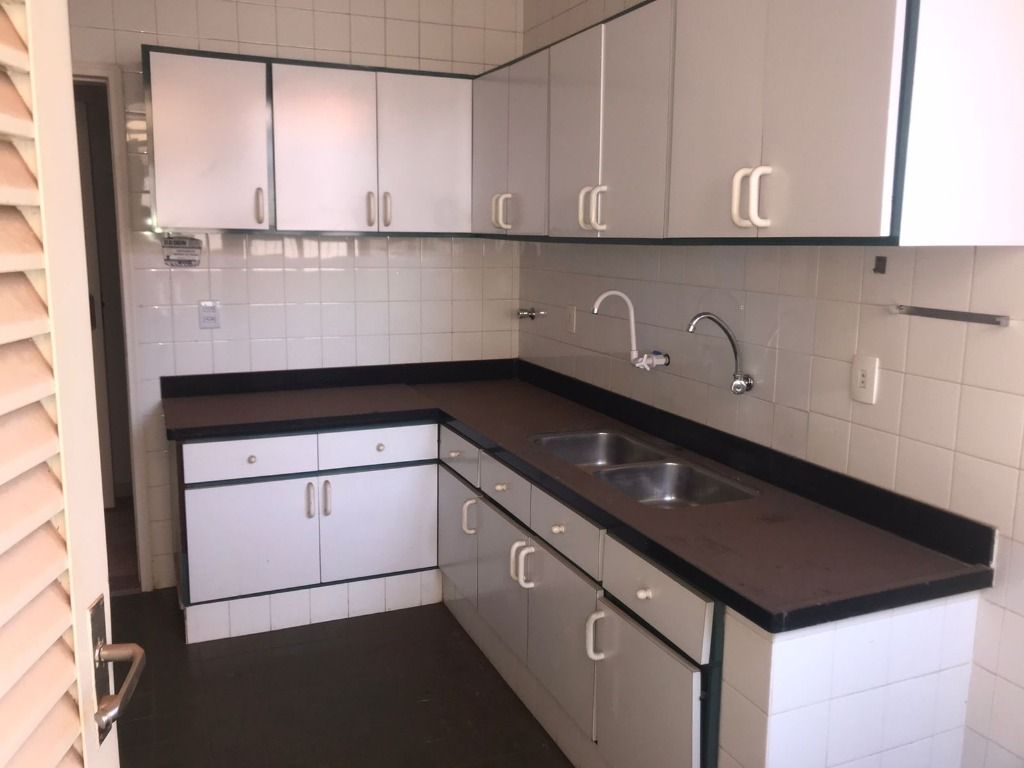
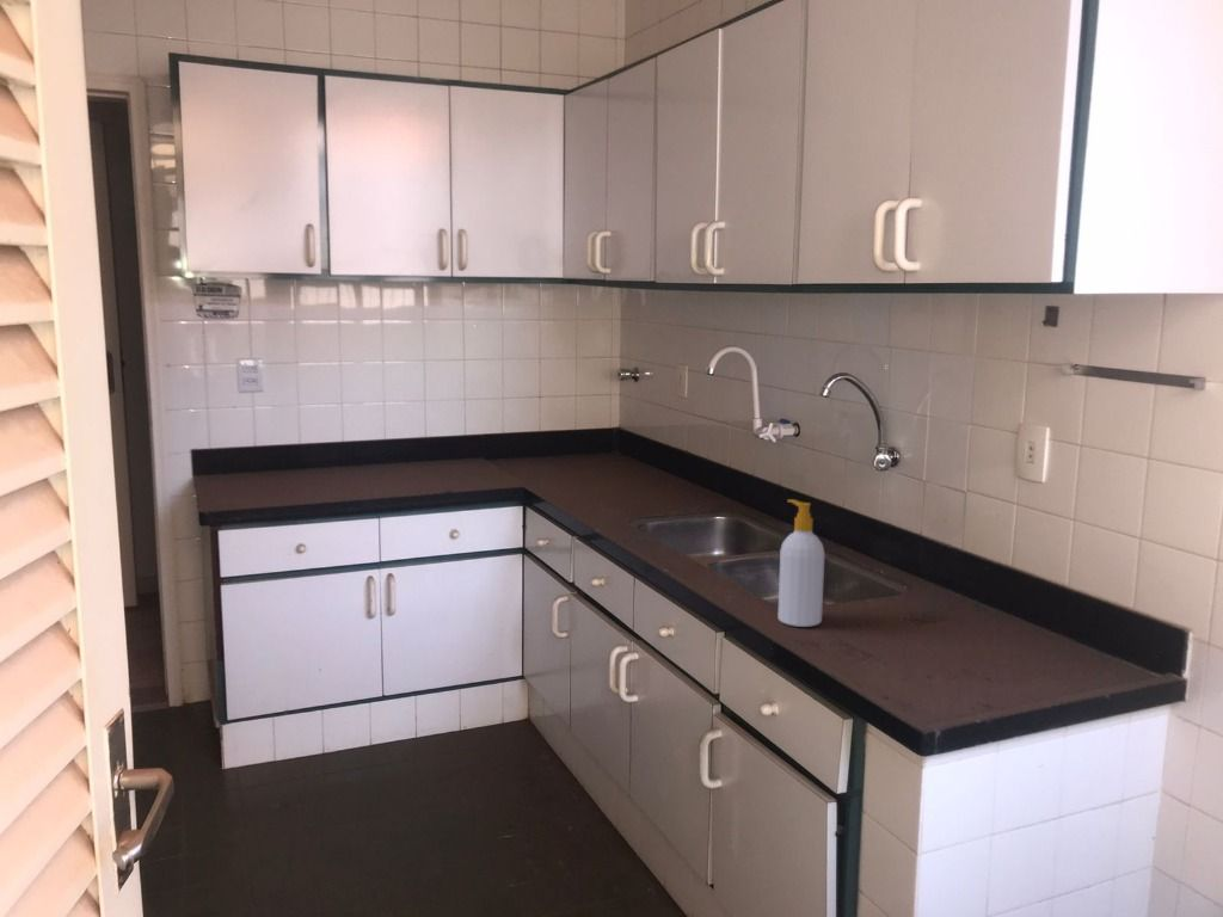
+ soap bottle (800, 561)
